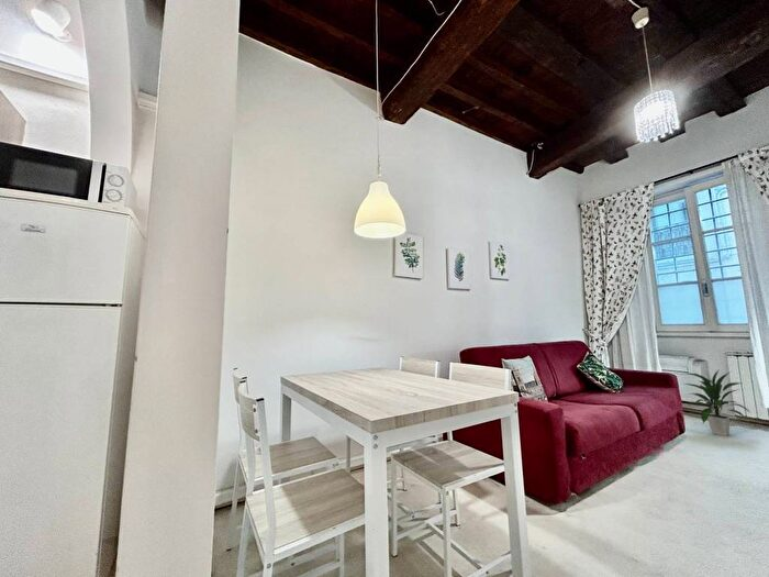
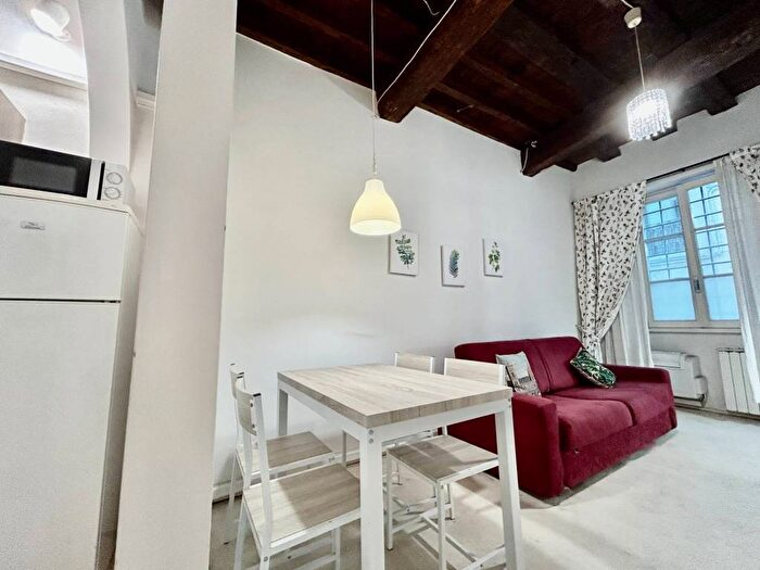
- indoor plant (713, 401)
